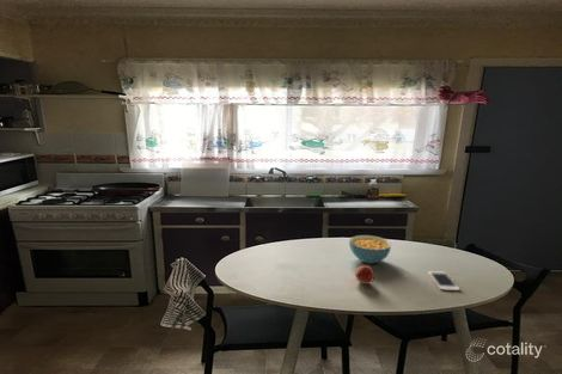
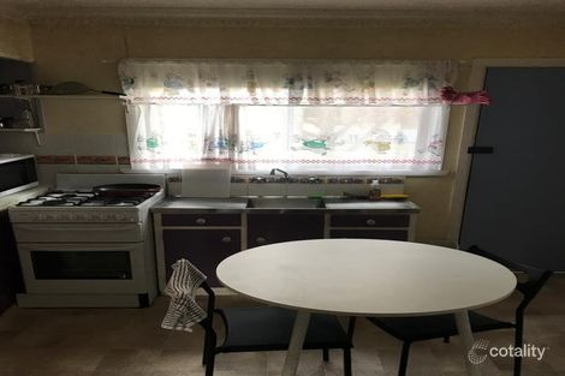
- cereal bowl (369, 251)
- fruit (365, 274)
- cell phone (442, 280)
